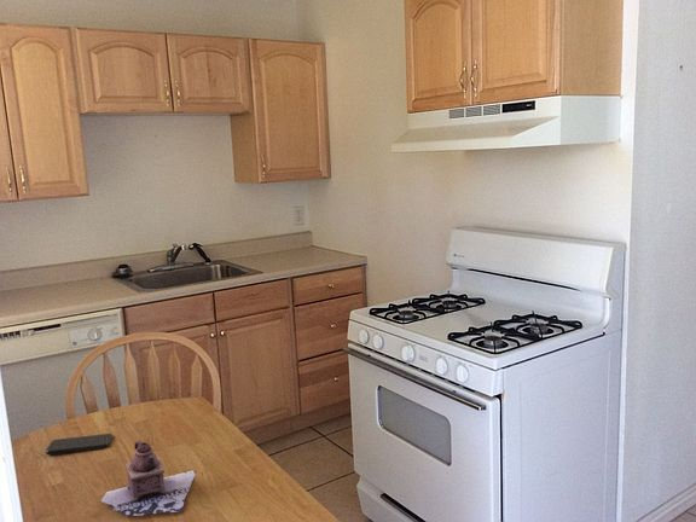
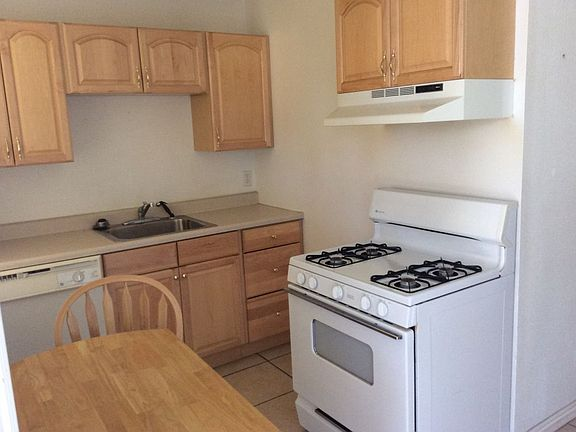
- teapot (145, 469)
- smartphone (80, 443)
